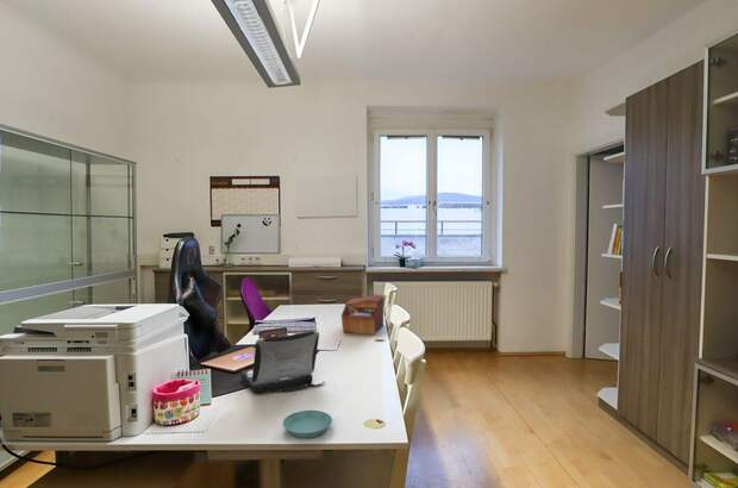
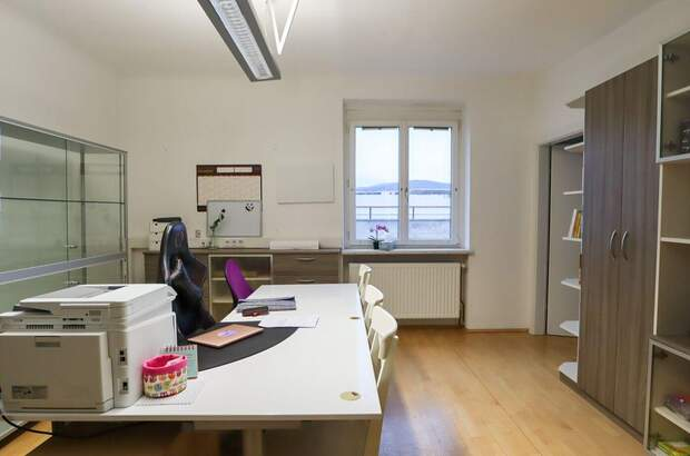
- laptop (280, 355)
- sewing box (362, 313)
- saucer (307, 425)
